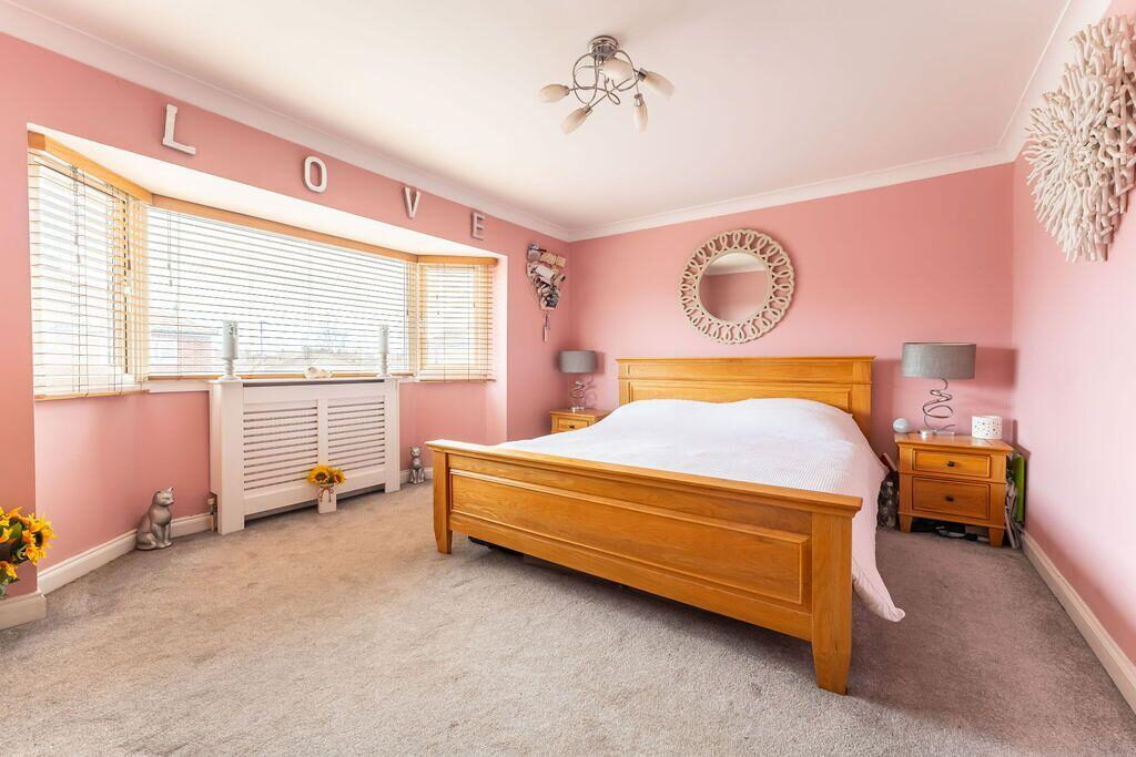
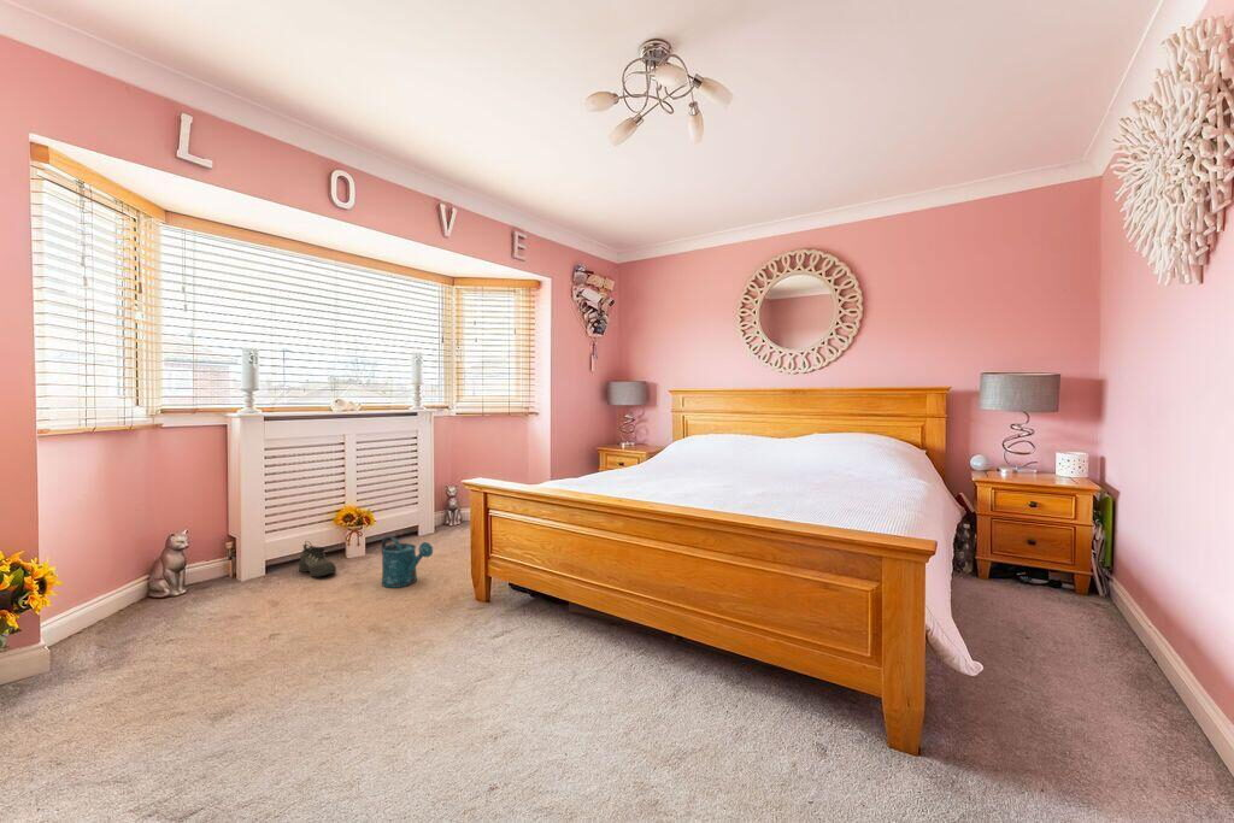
+ shoe (318, 555)
+ watering can (406, 560)
